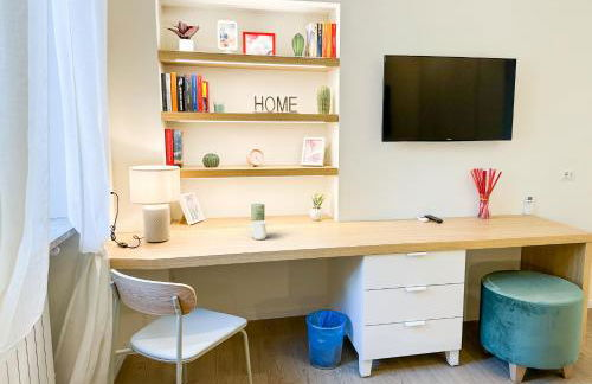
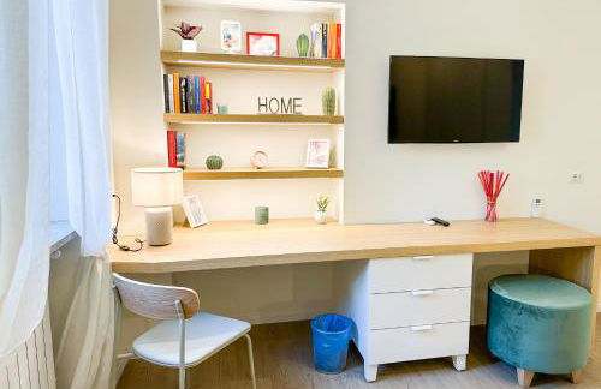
- mug (256, 230)
